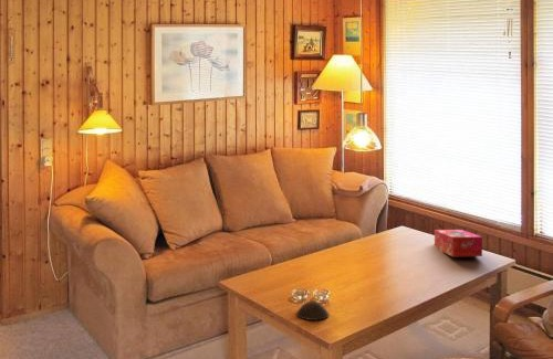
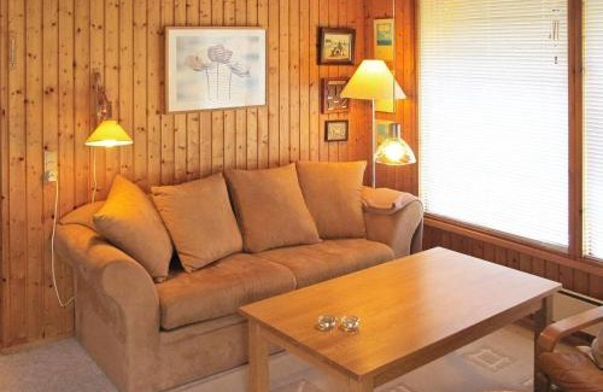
- tissue box (457, 242)
- bowl (321, 312)
